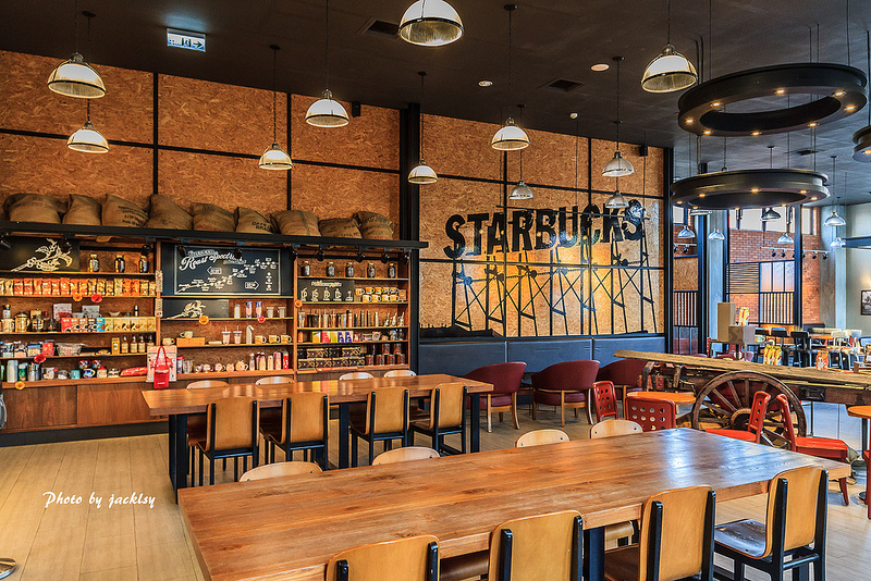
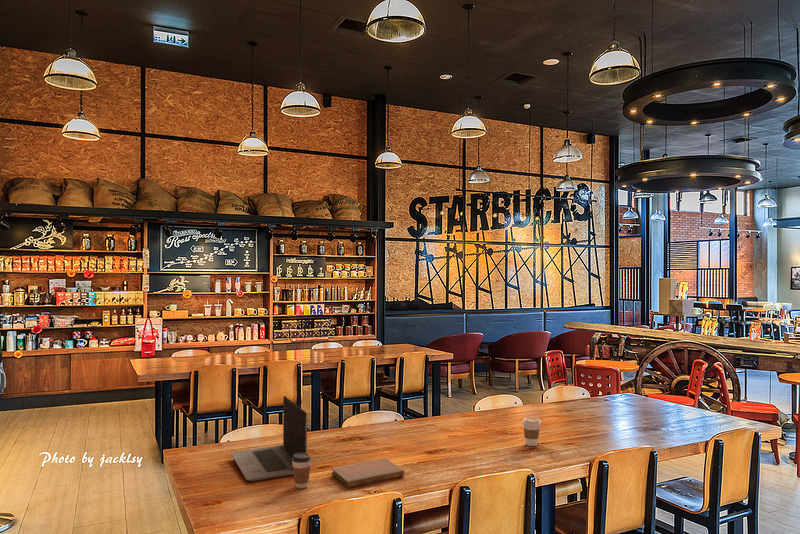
+ laptop computer (271, 446)
+ notebook (367, 472)
+ coffee cup (301, 470)
+ coffee cup (531, 431)
